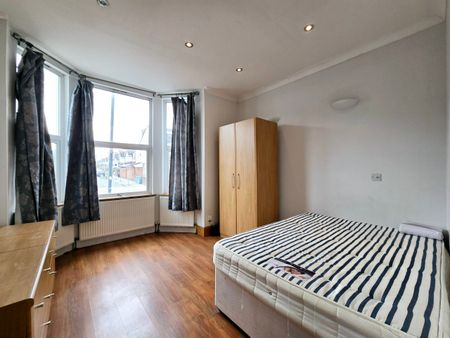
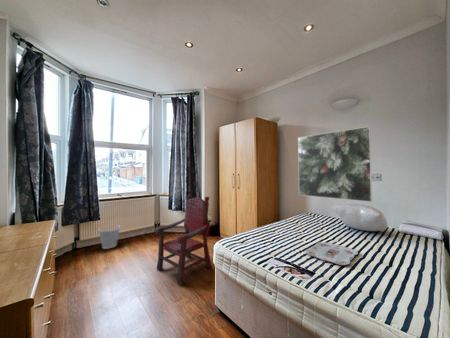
+ serving tray (331, 252)
+ wastebasket (109, 236)
+ armchair (185, 232)
+ pillow (360, 217)
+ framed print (330, 165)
